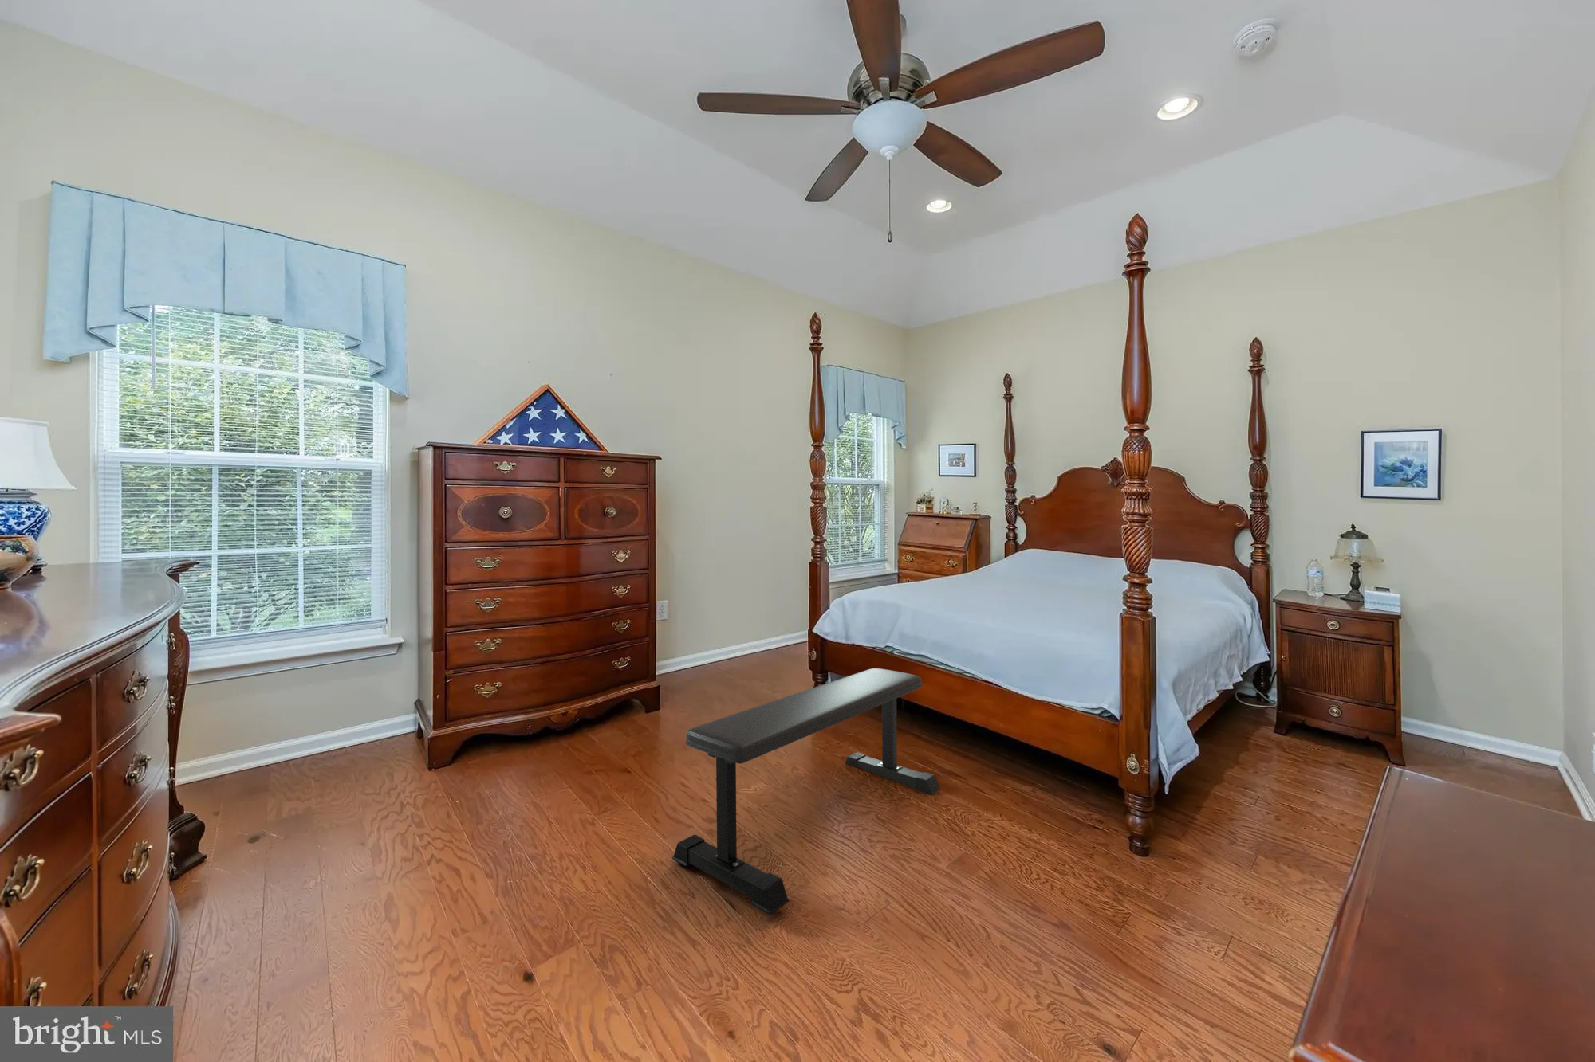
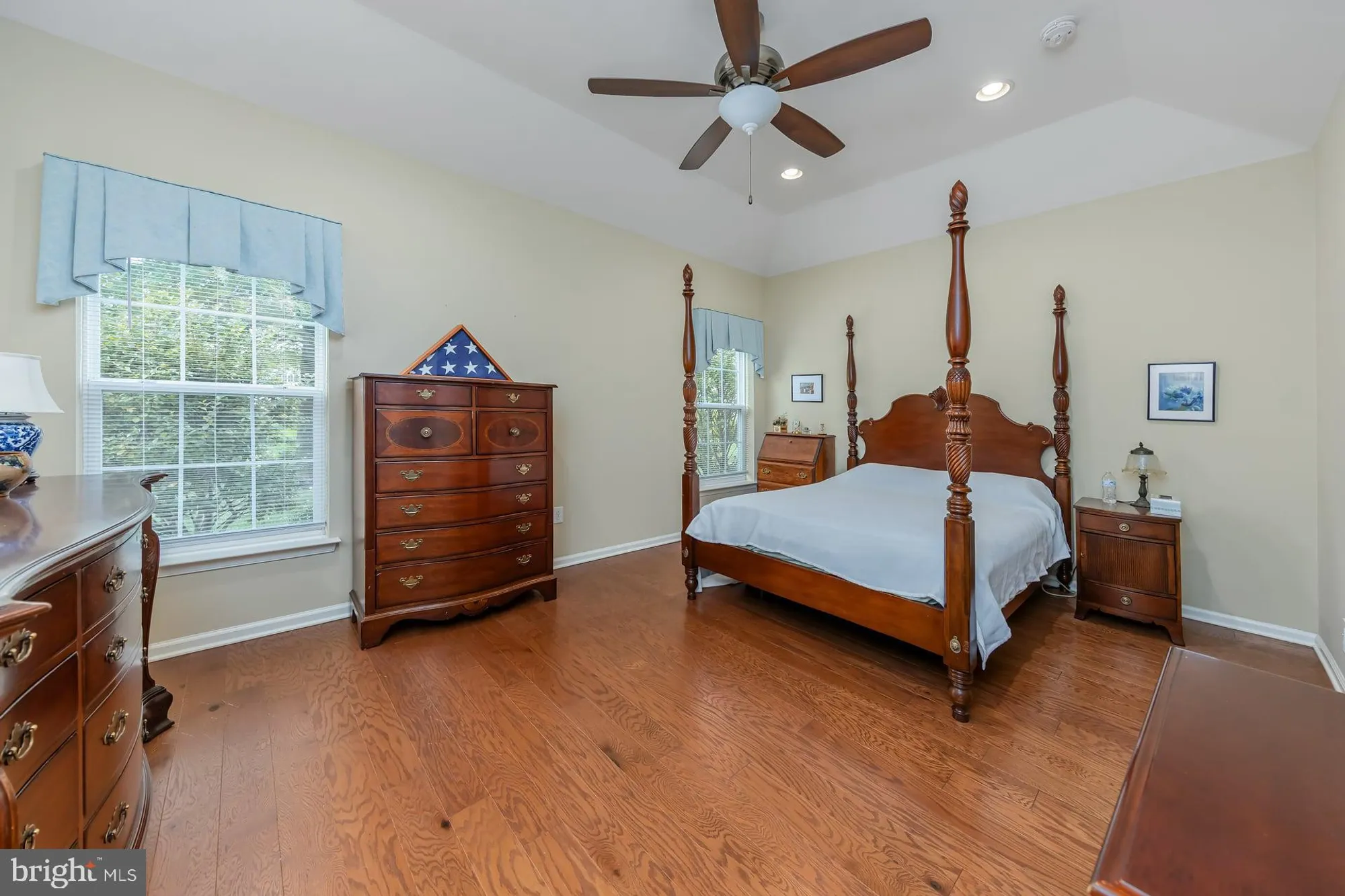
- fitness bench (846, 762)
